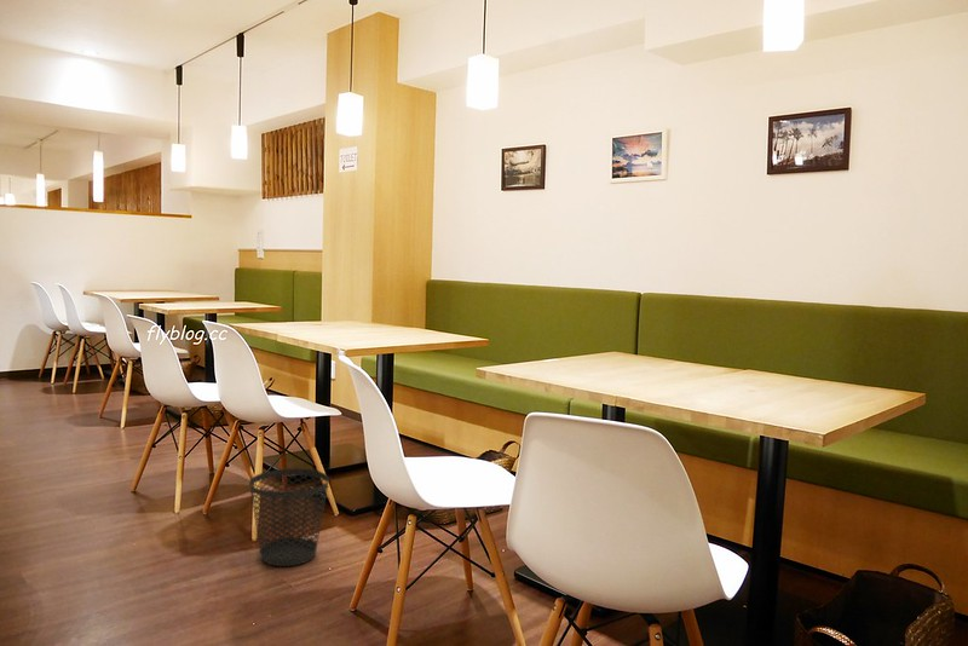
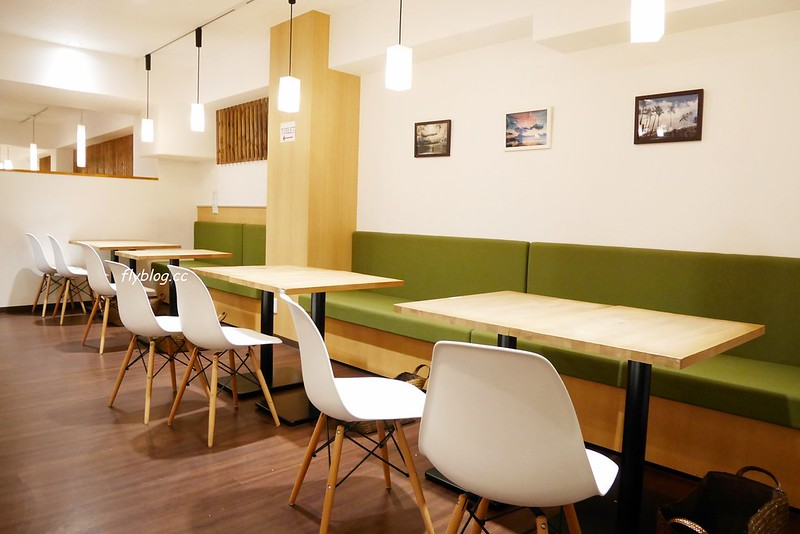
- wastebasket (289, 518)
